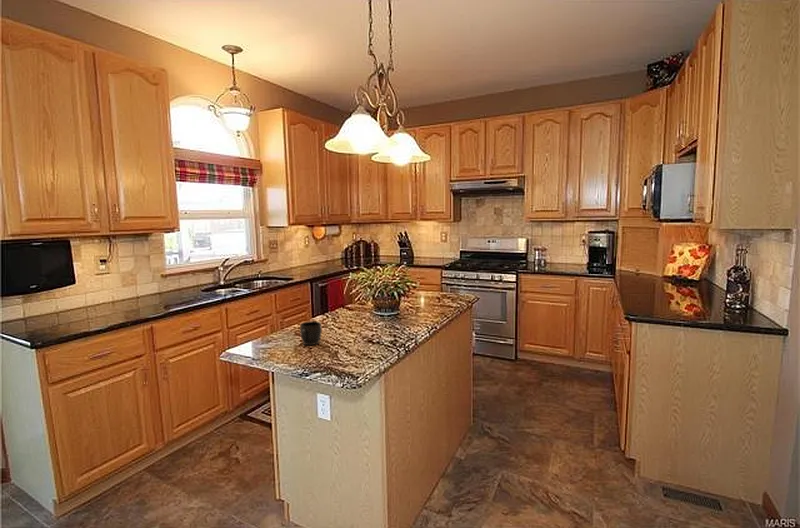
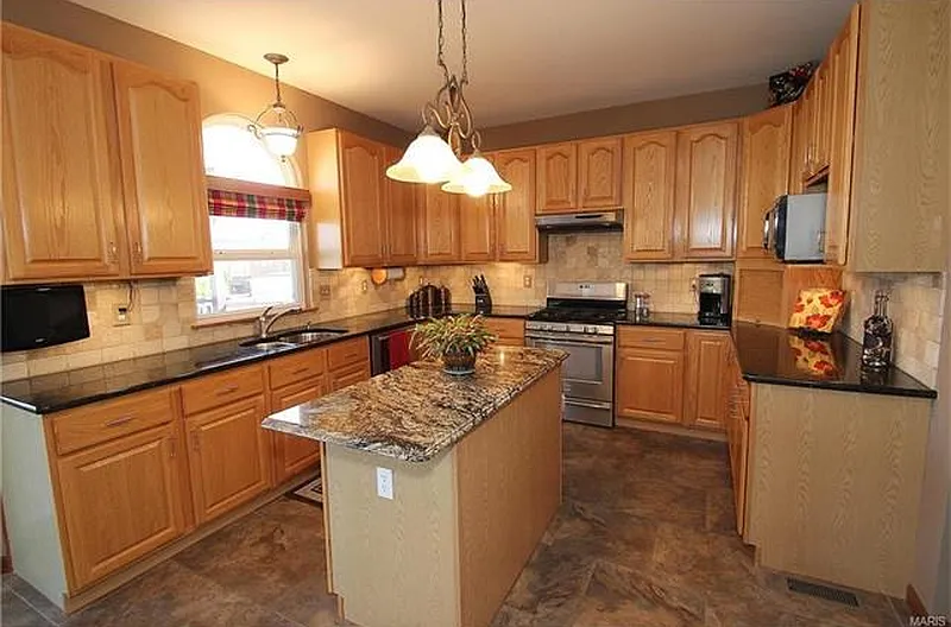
- mug (309, 333)
